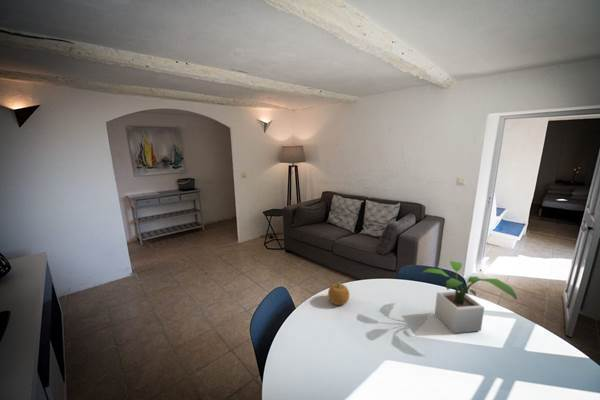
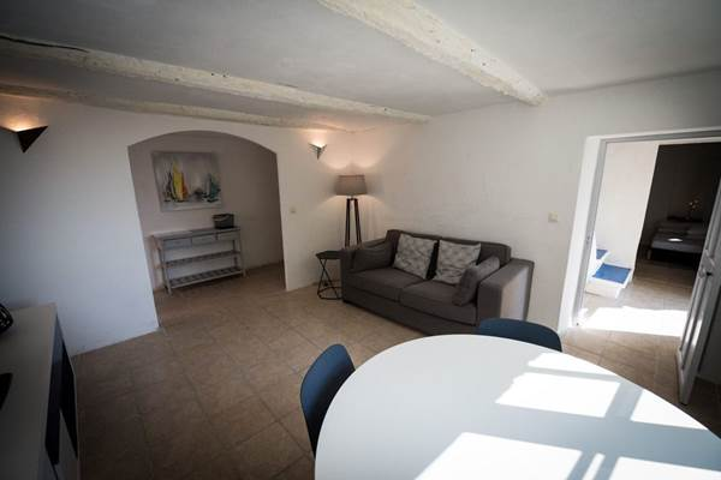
- fruit (338, 292)
- potted plant (462, 298)
